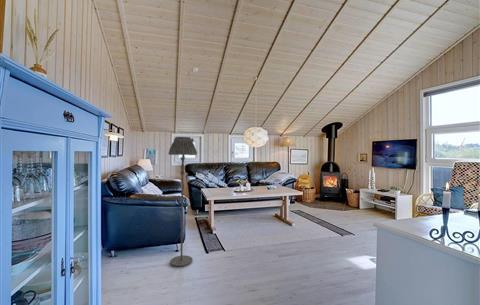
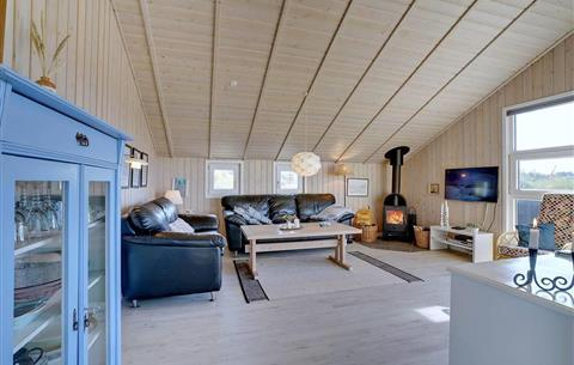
- floor lamp (182, 199)
